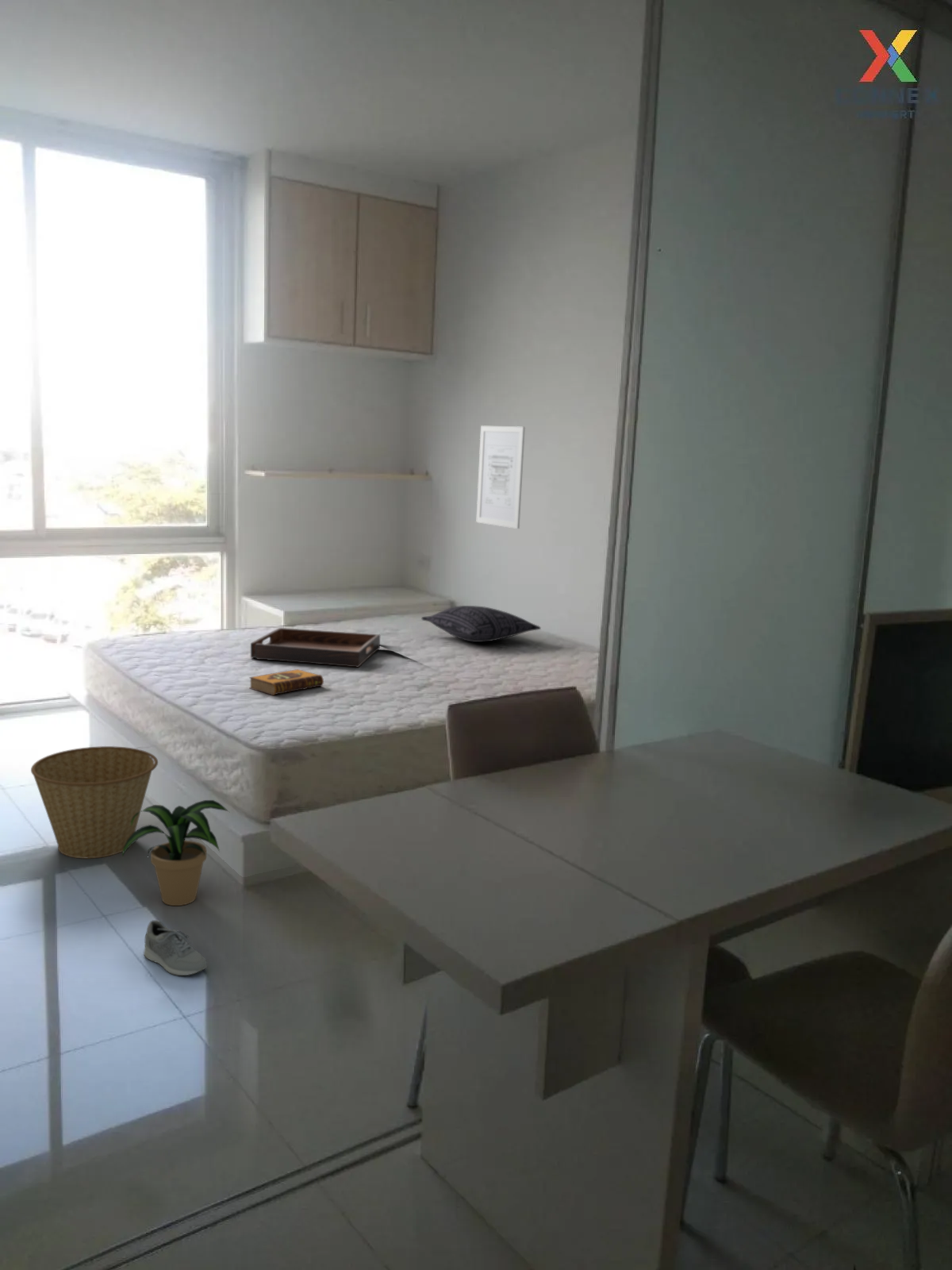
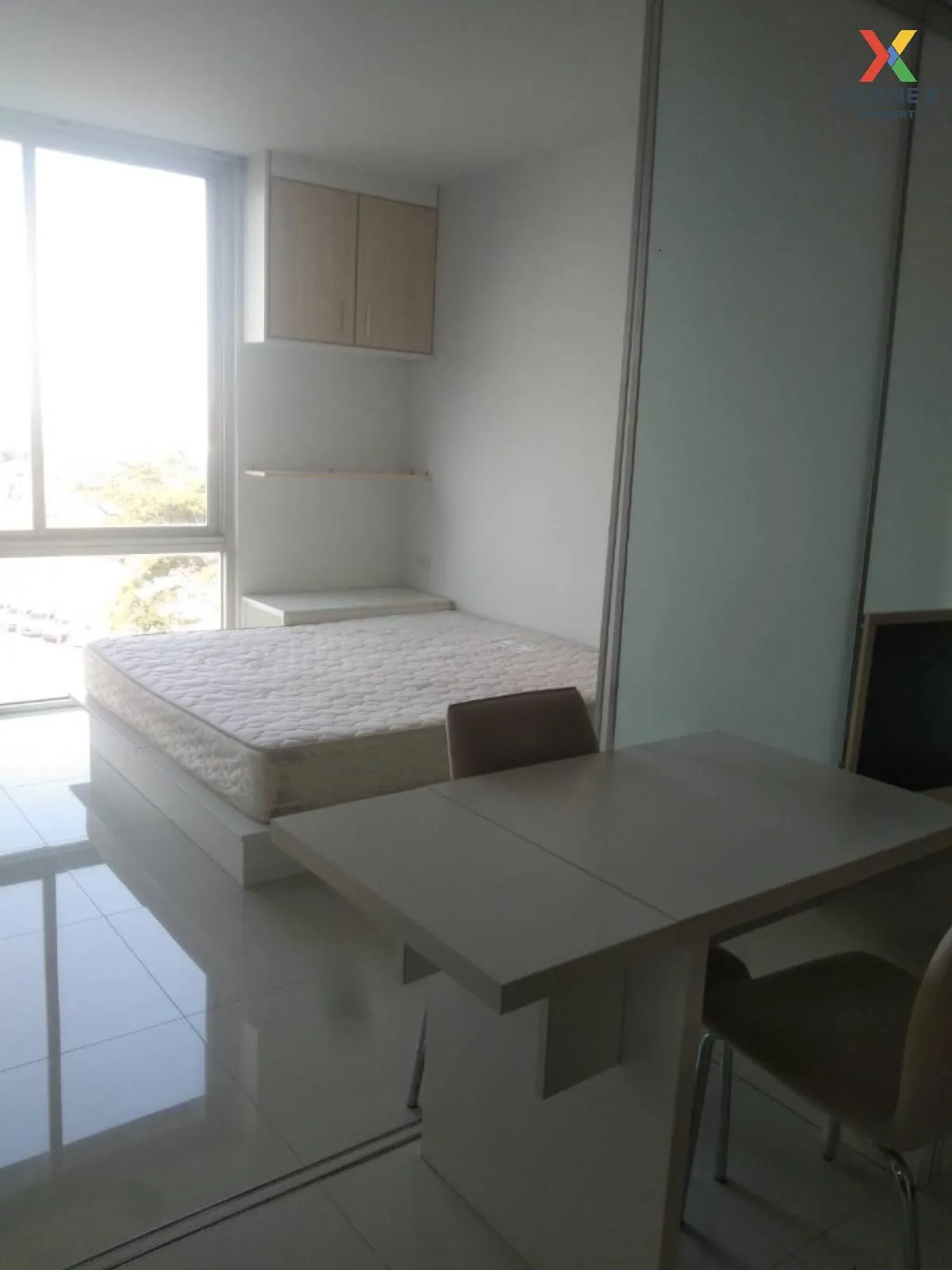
- wall art (499, 476)
- hardback book (286, 682)
- potted plant (179, 852)
- serving tray (317, 646)
- pillow (480, 623)
- basket (96, 803)
- shoe (175, 944)
